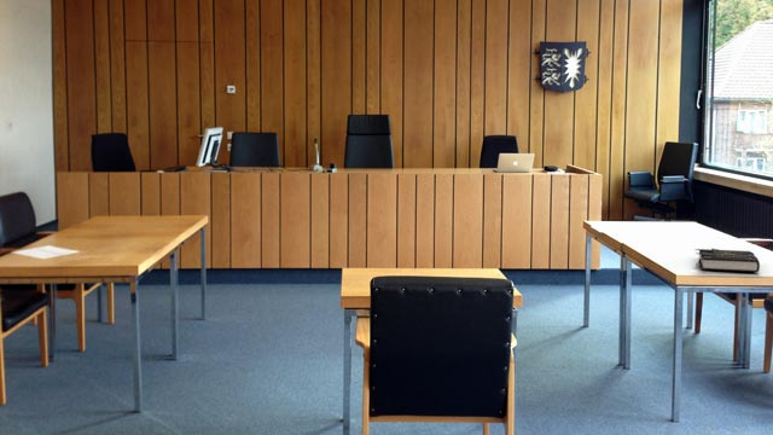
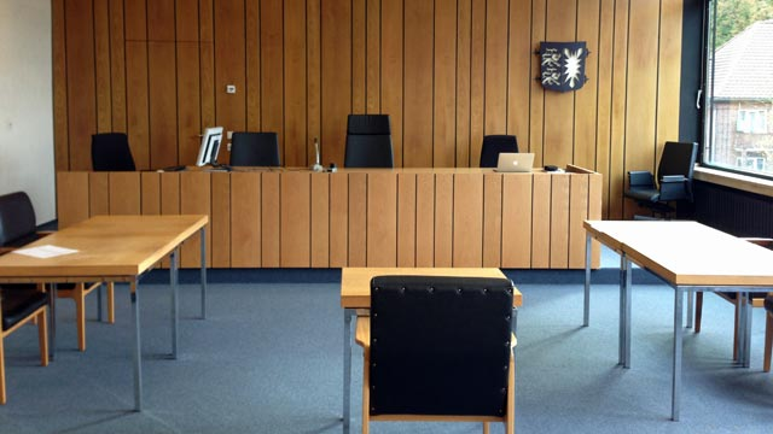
- spell book (725, 259)
